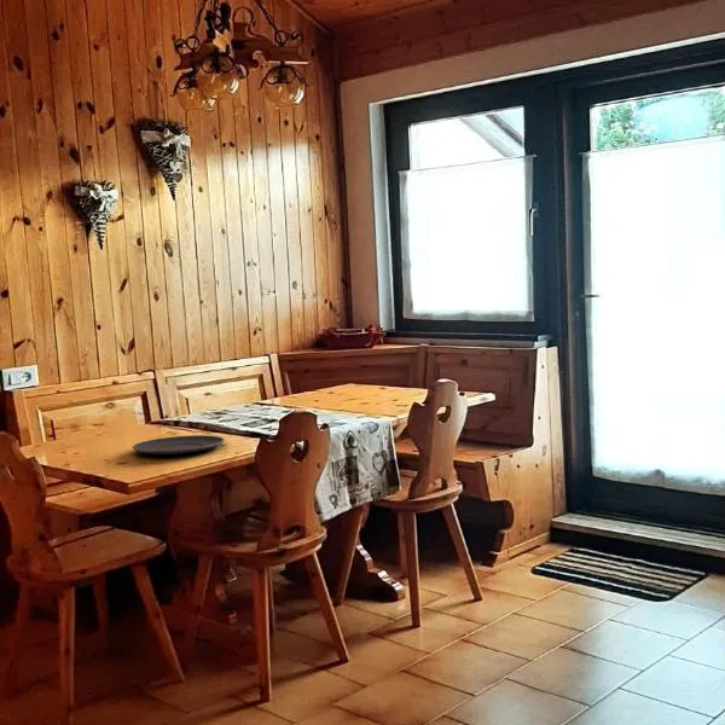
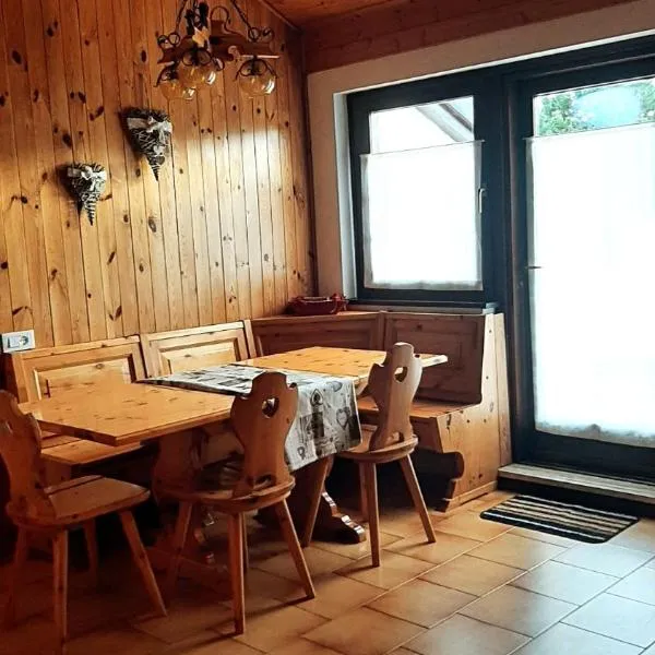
- plate (179, 446)
